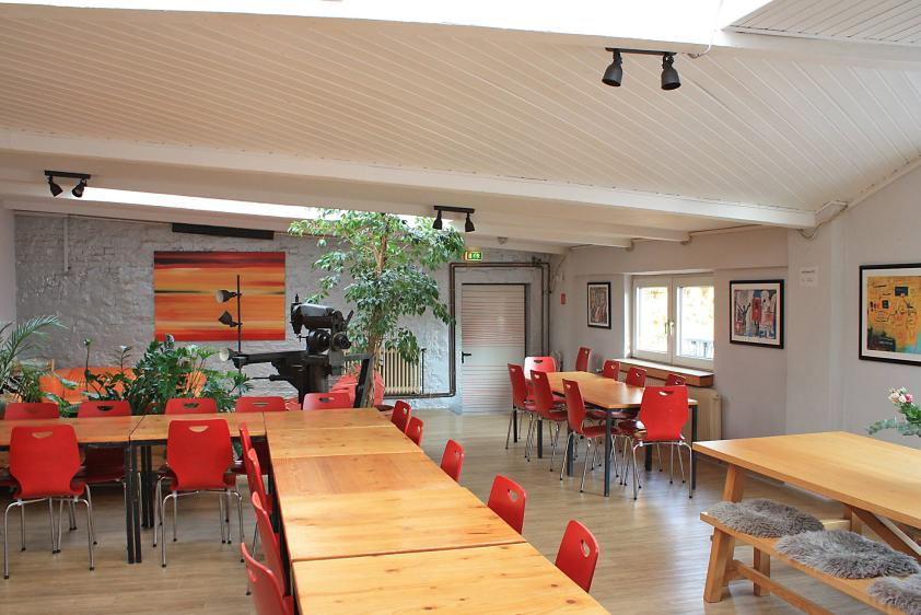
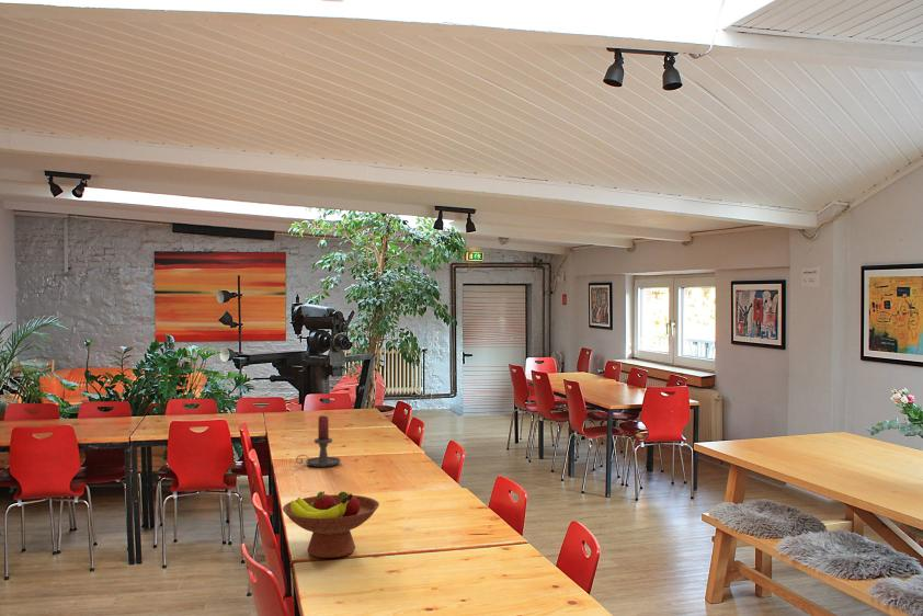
+ candle holder (318, 440)
+ fruit bowl (331, 520)
